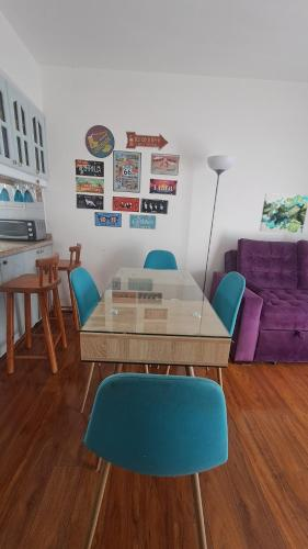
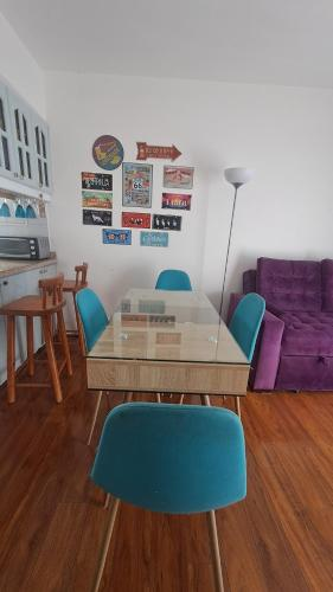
- wall art (283, 213)
